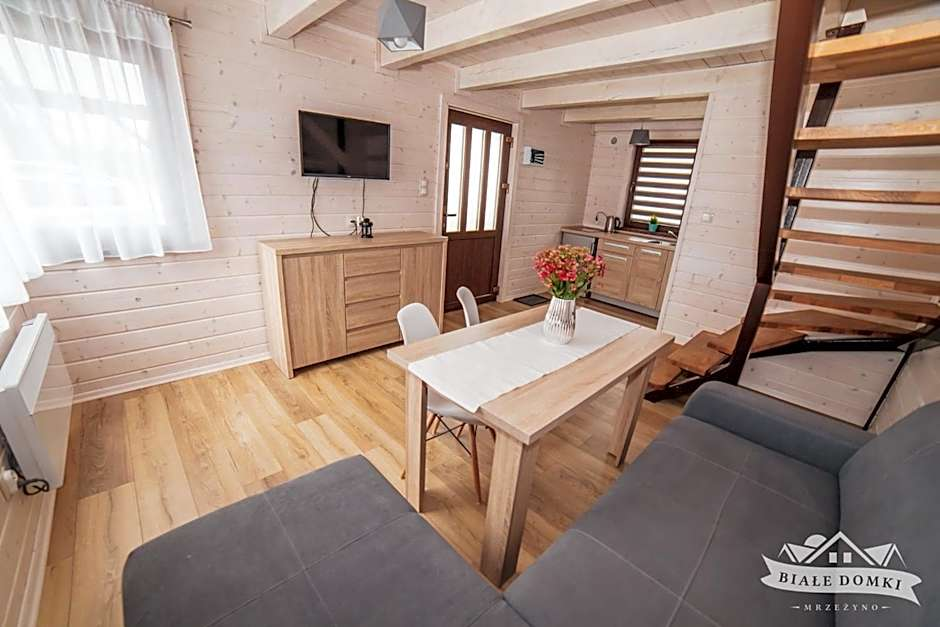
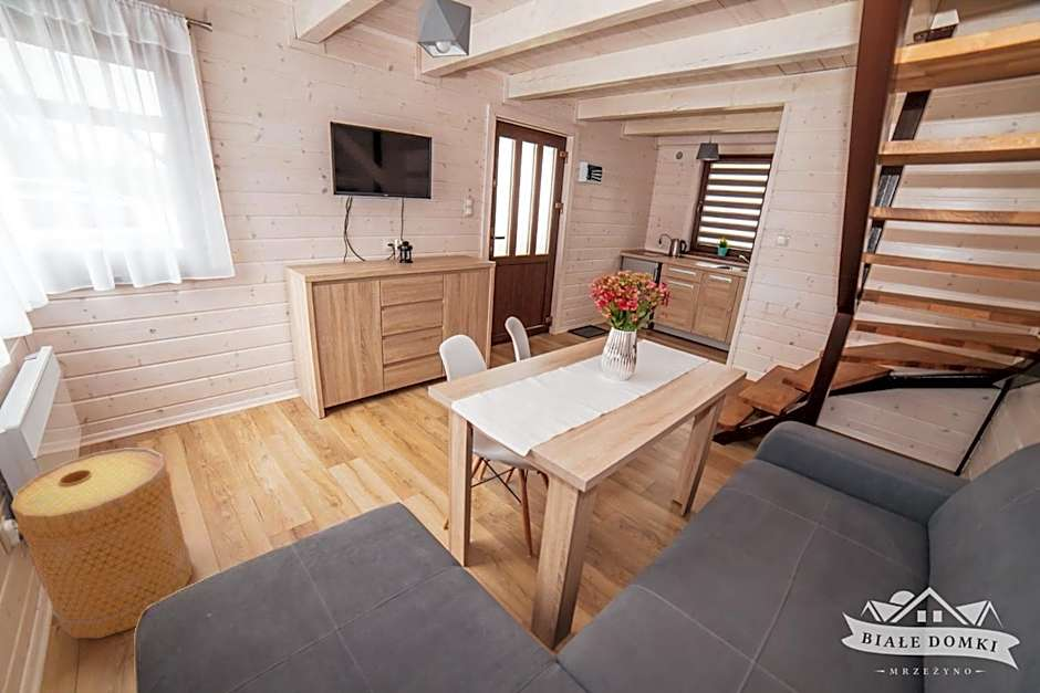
+ basket (113, 537)
